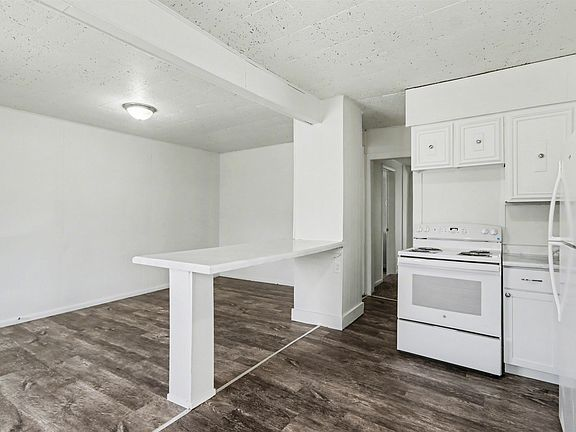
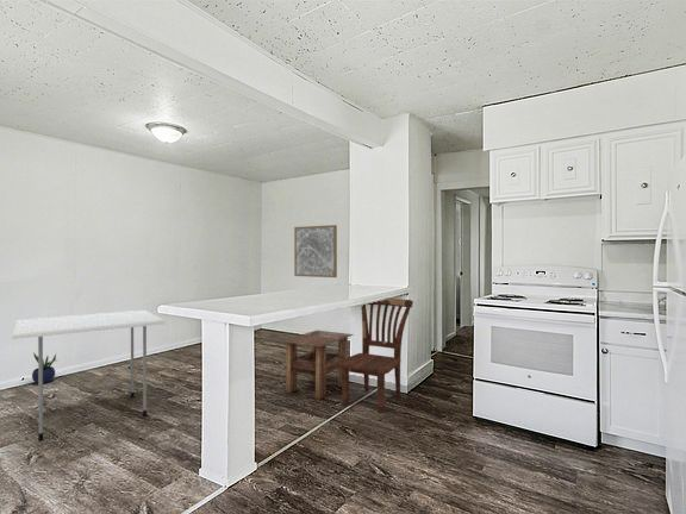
+ dining table (89, 331)
+ wall art (314, 251)
+ dining chair (374, 345)
+ side table (318, 363)
+ potted plant (44, 365)
